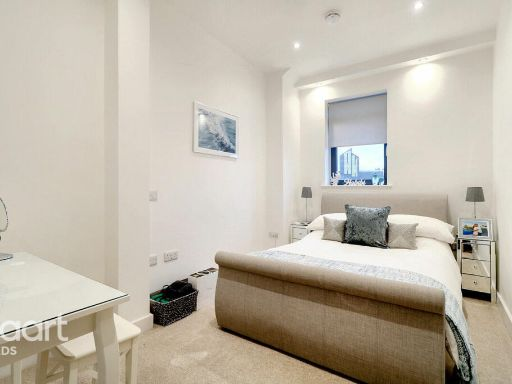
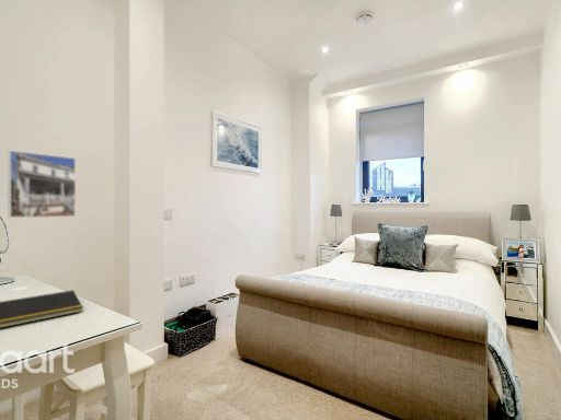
+ notepad (38, 306)
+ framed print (44, 185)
